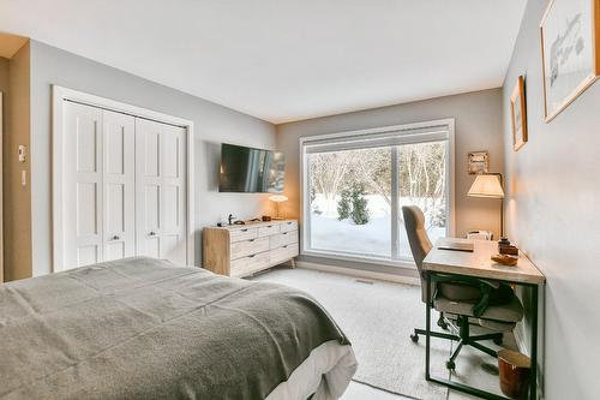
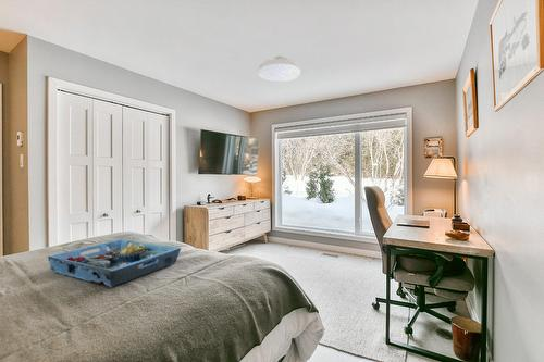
+ ceiling light (279, 65)
+ serving tray (118, 258)
